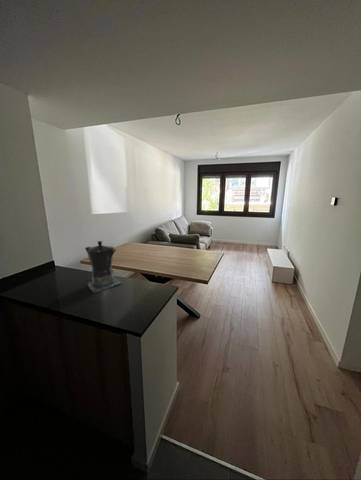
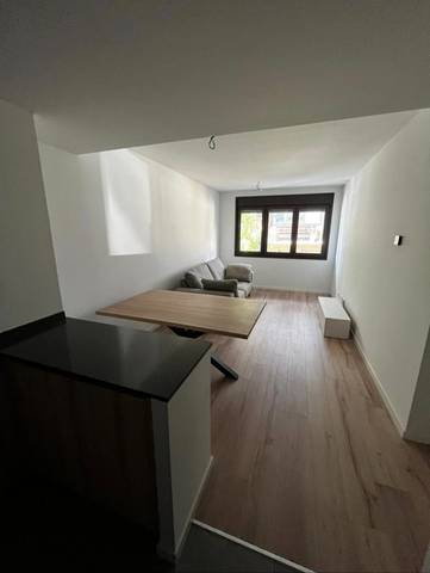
- coffee maker (101, 263)
